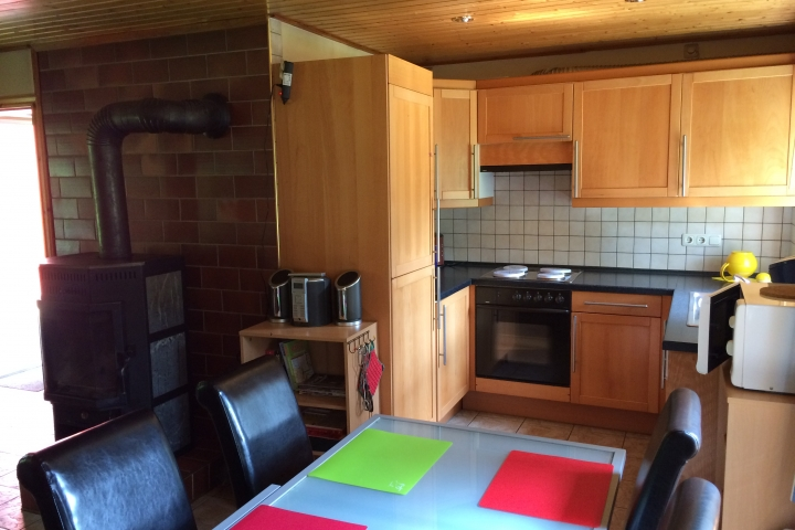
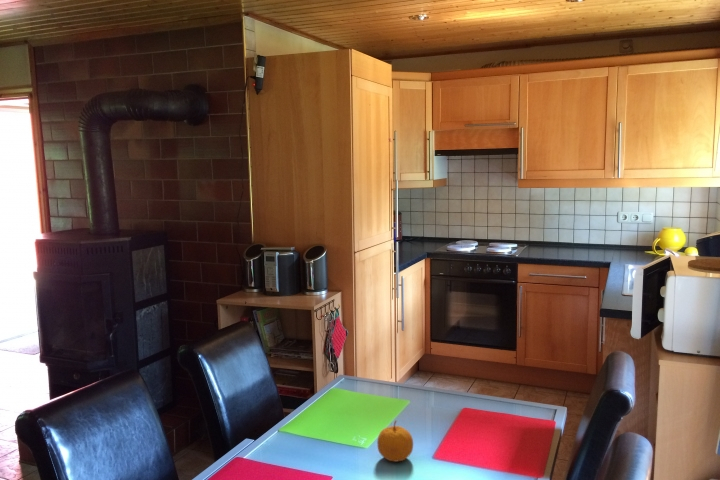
+ fruit (395, 439)
